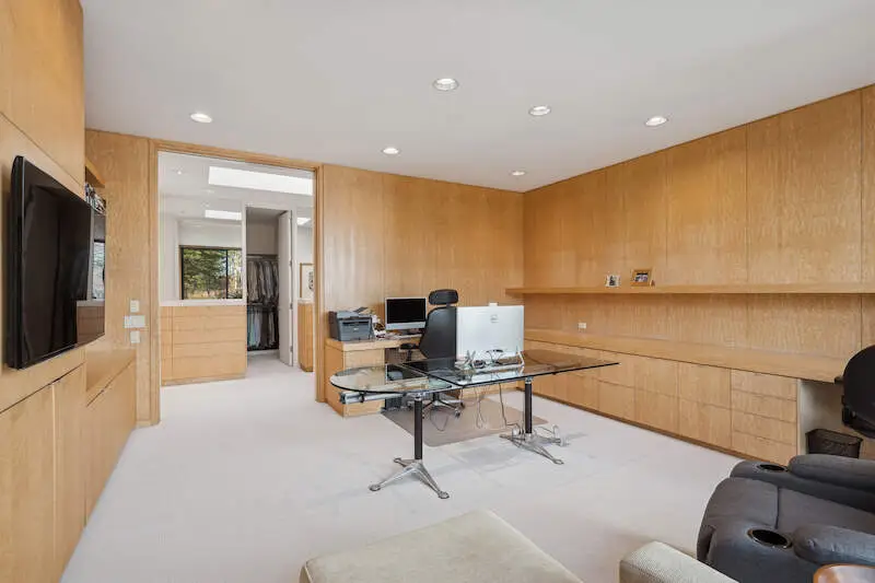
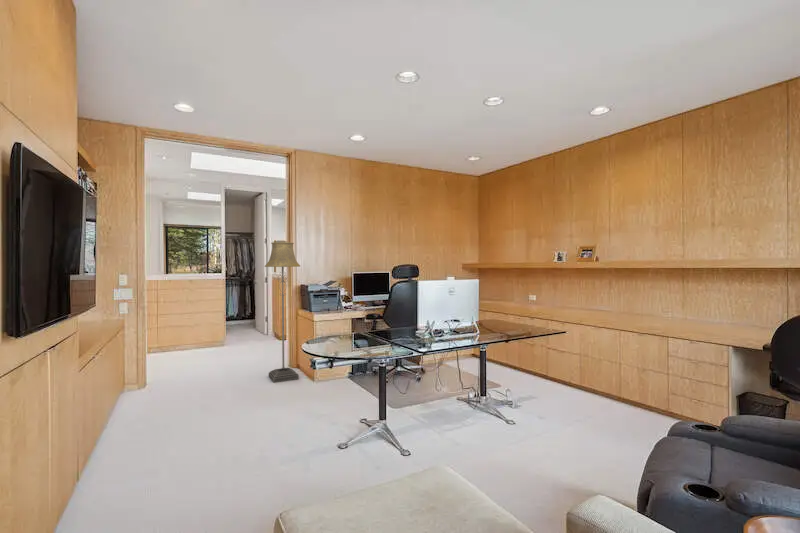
+ floor lamp (283, 310)
